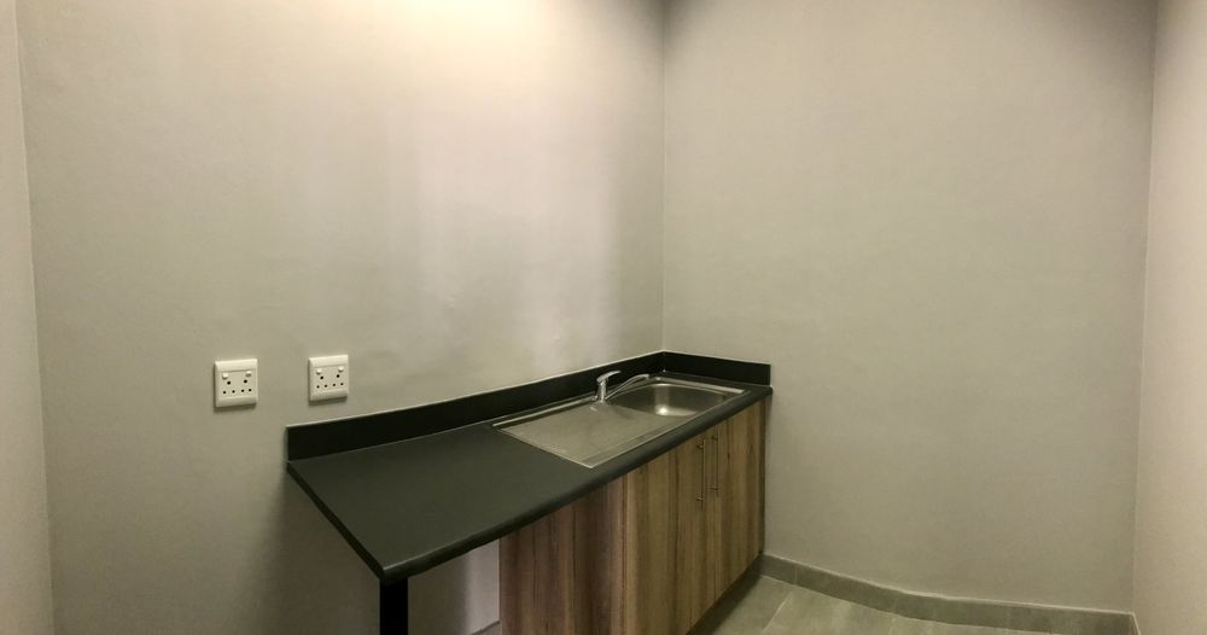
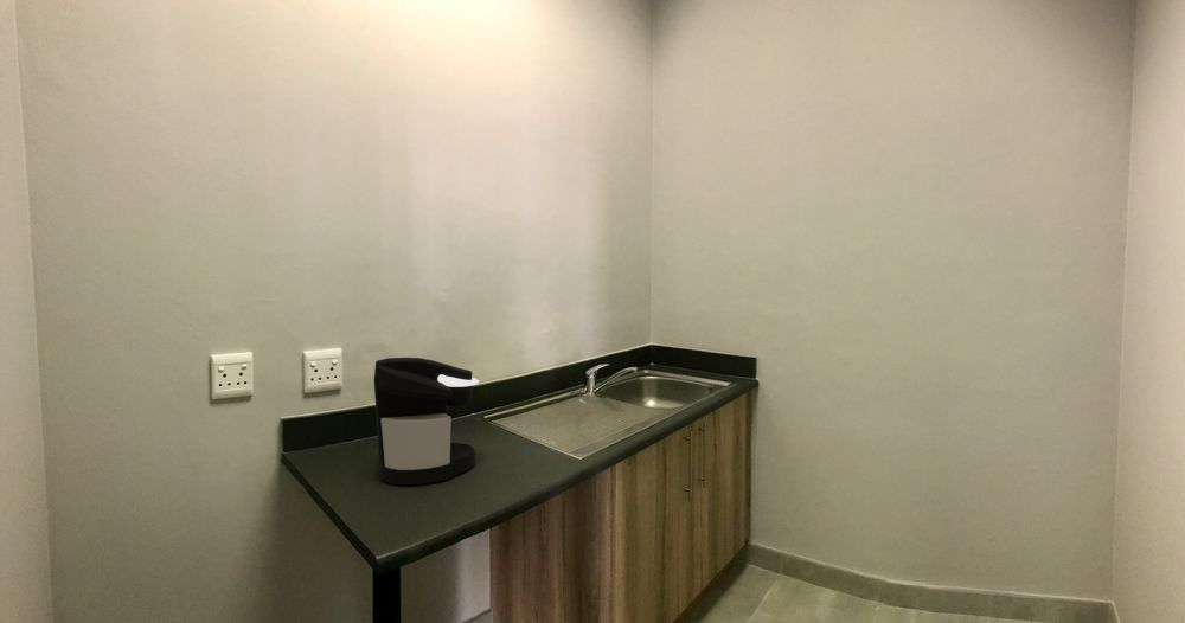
+ coffee maker (429, 412)
